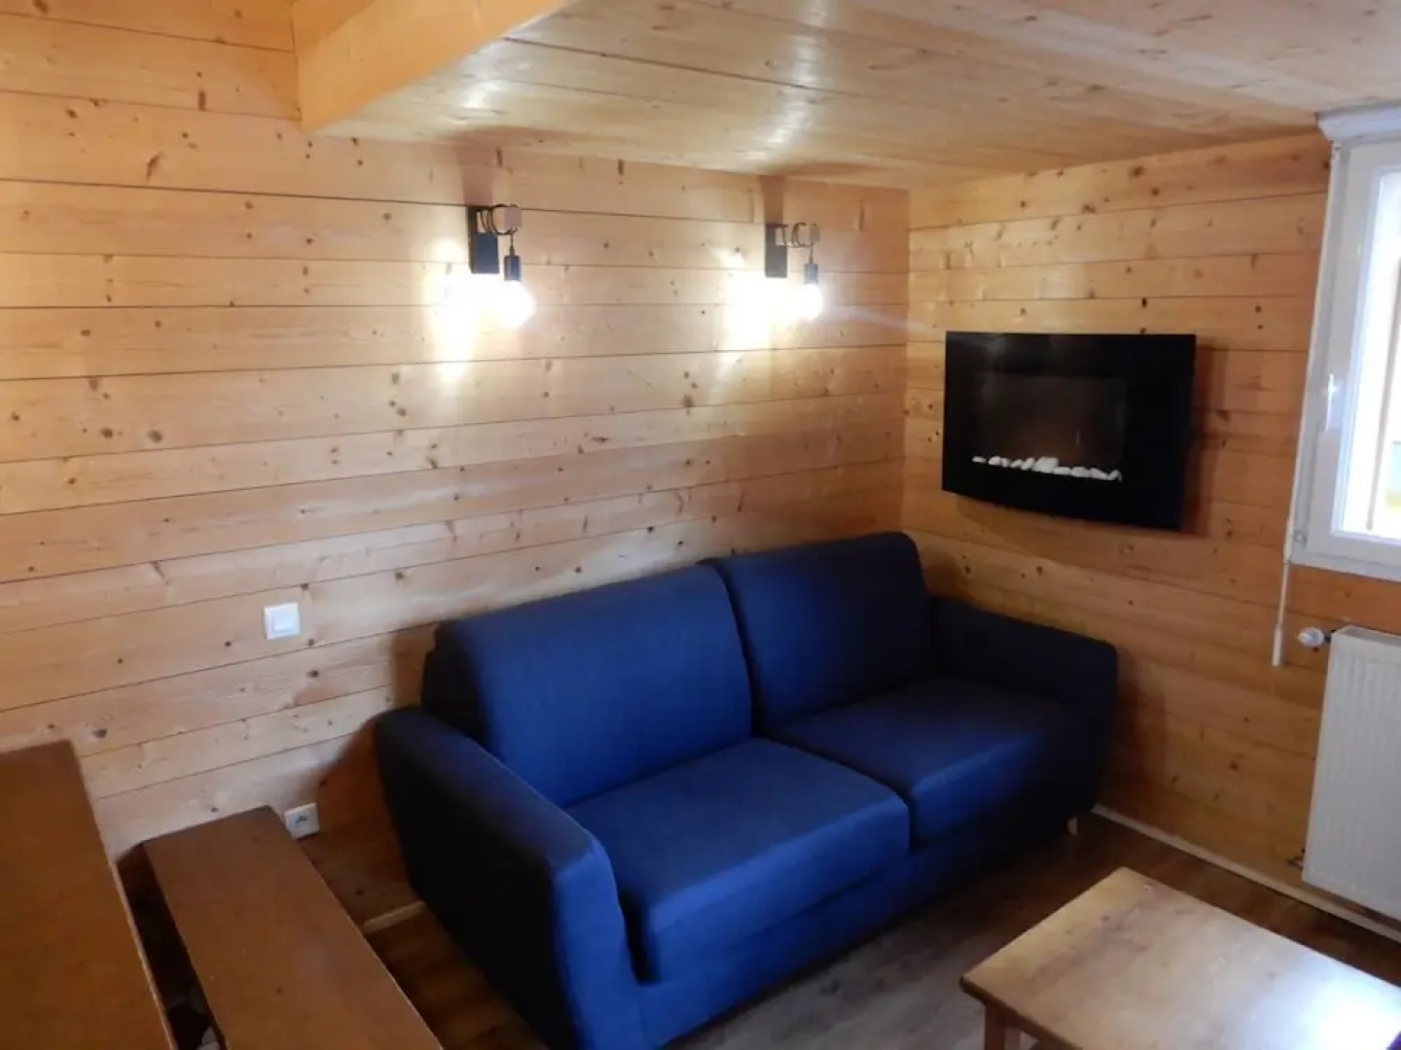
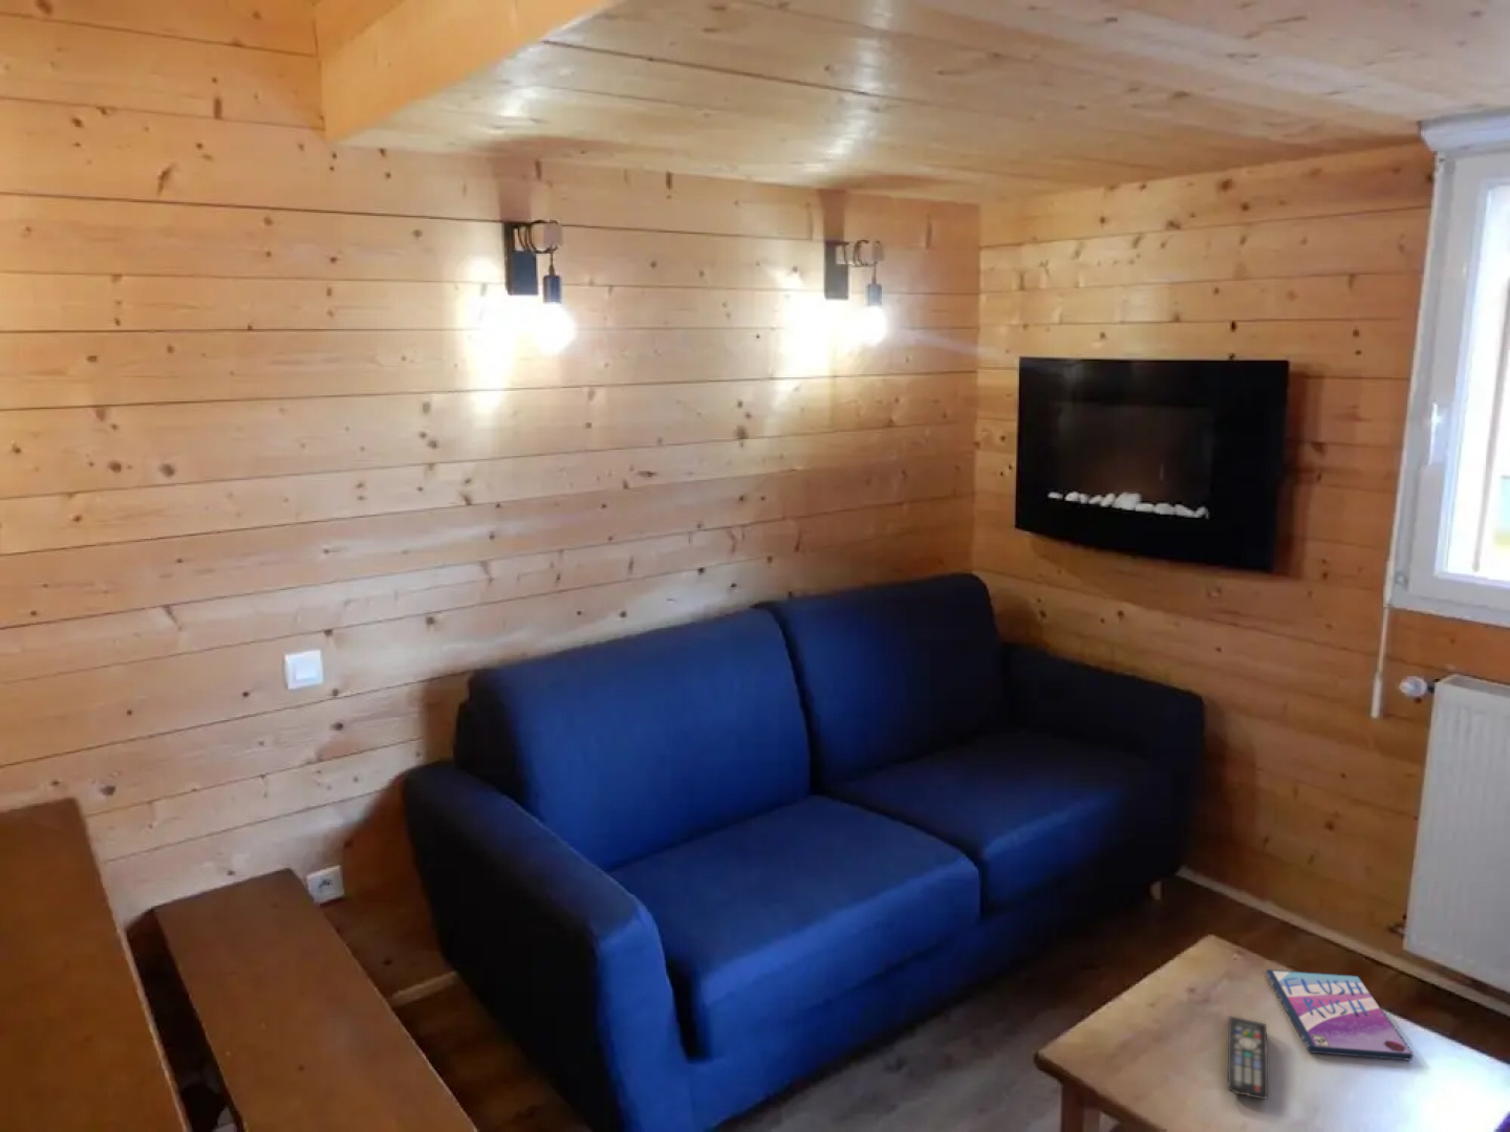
+ video game case (1334, 1012)
+ remote control (1247, 1054)
